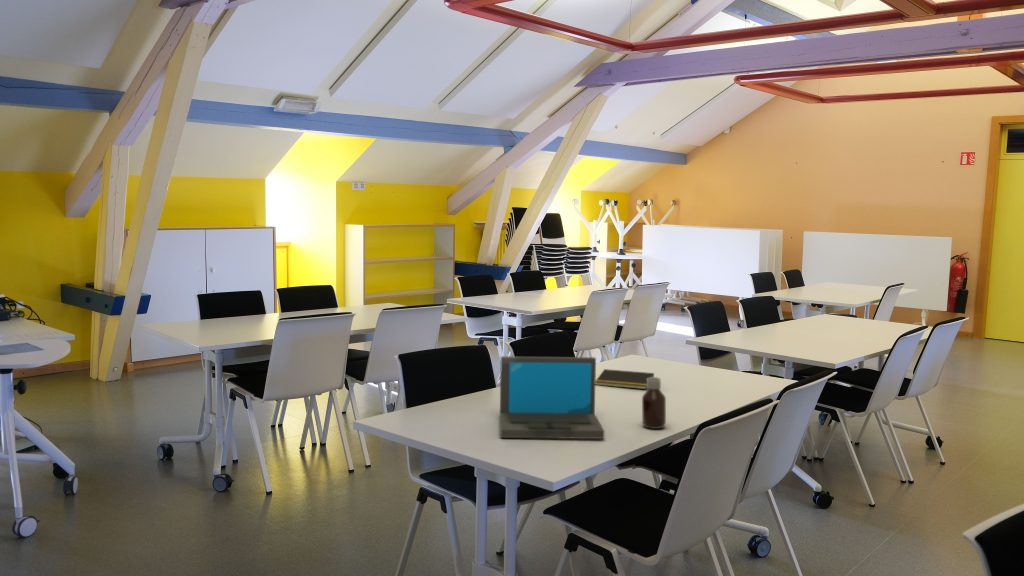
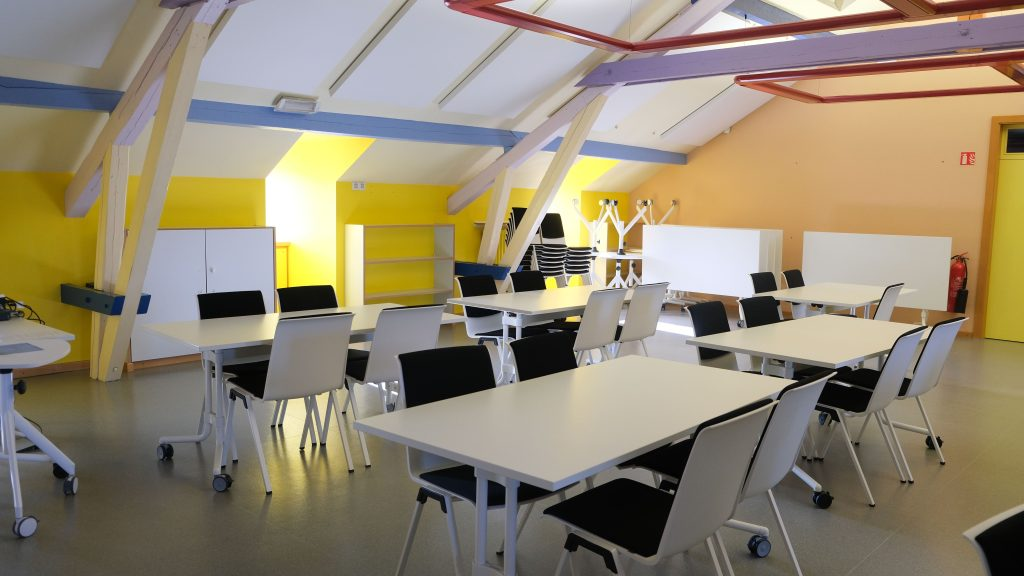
- laptop (550, 395)
- notepad (624, 378)
- bottle (654, 402)
